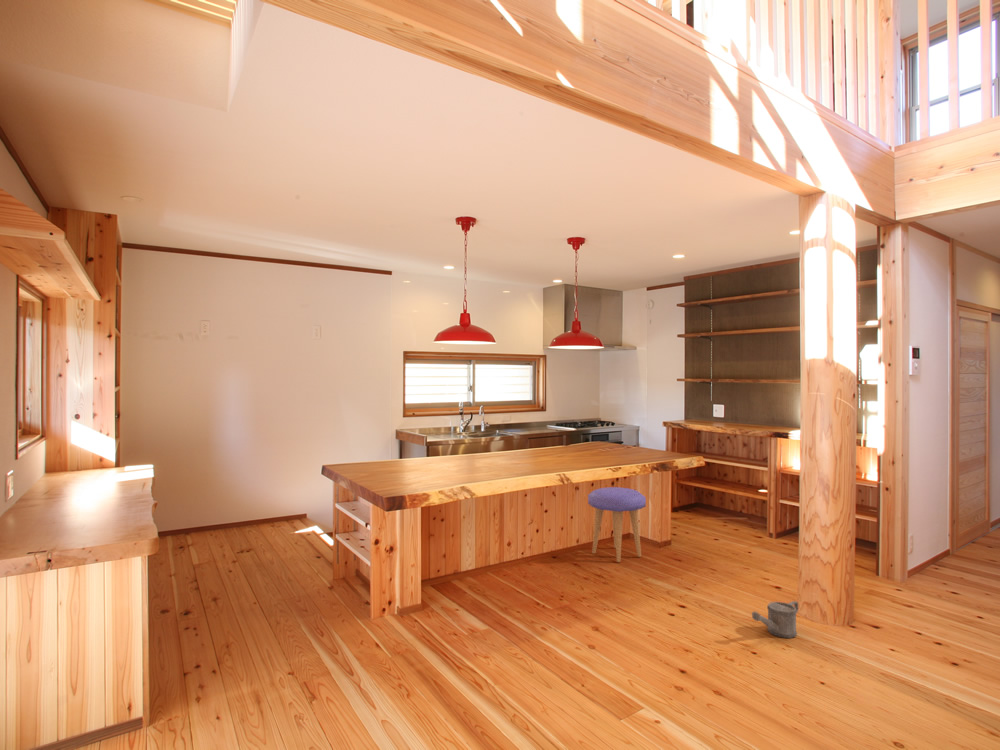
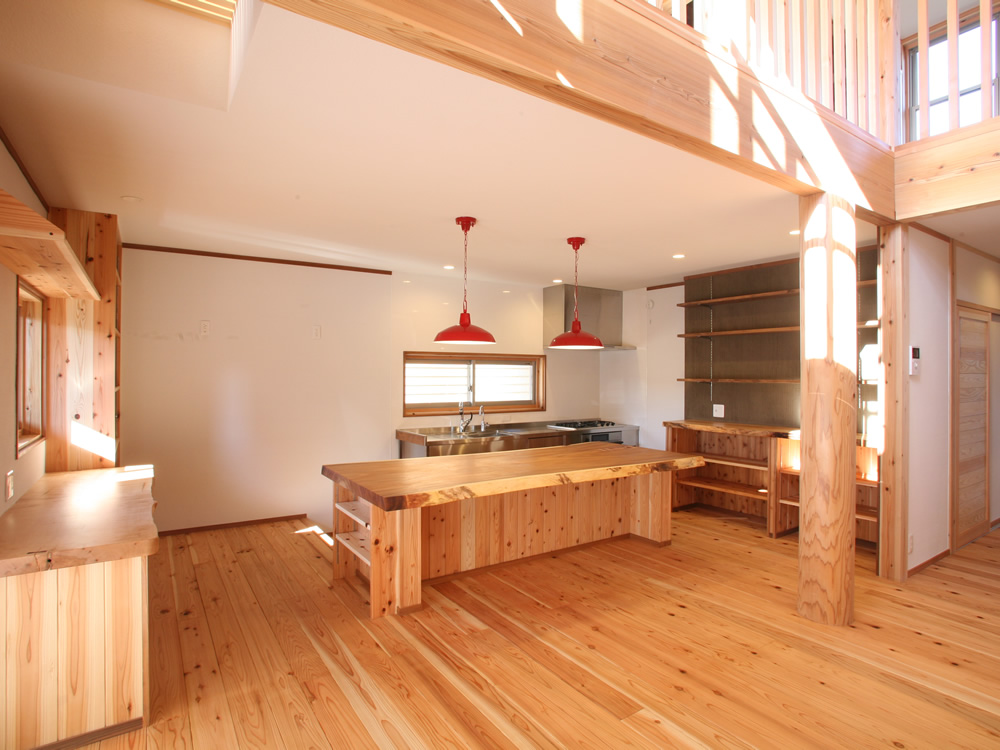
- stool (616, 523)
- watering can (776, 619)
